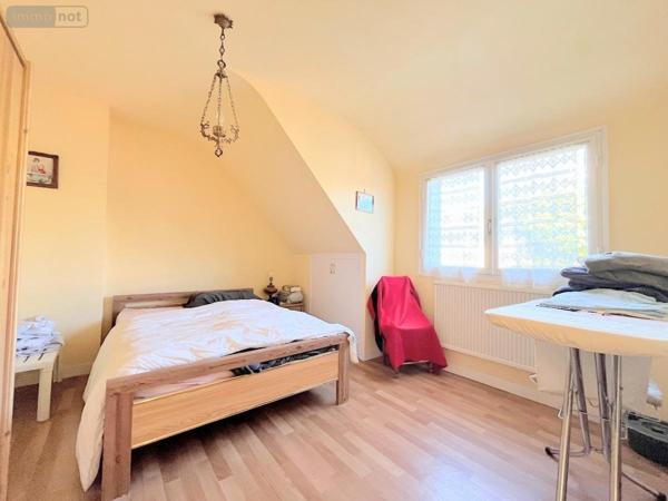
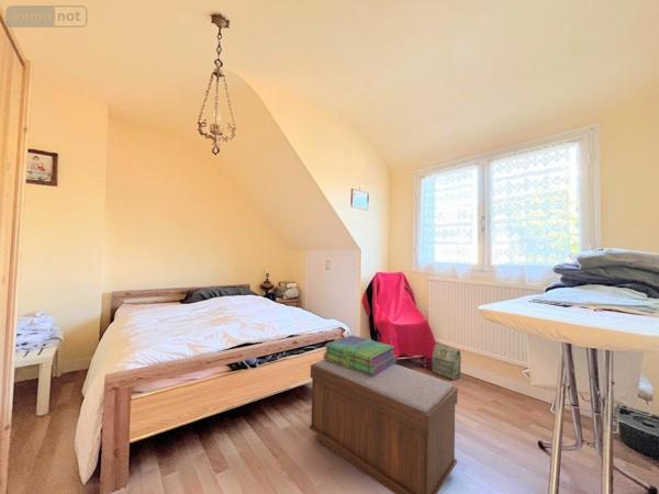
+ bench (378, 412)
+ bag (446, 360)
+ stack of books (359, 352)
